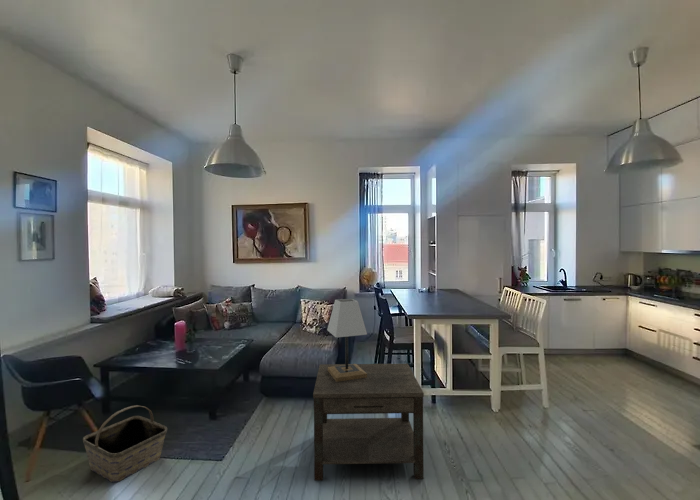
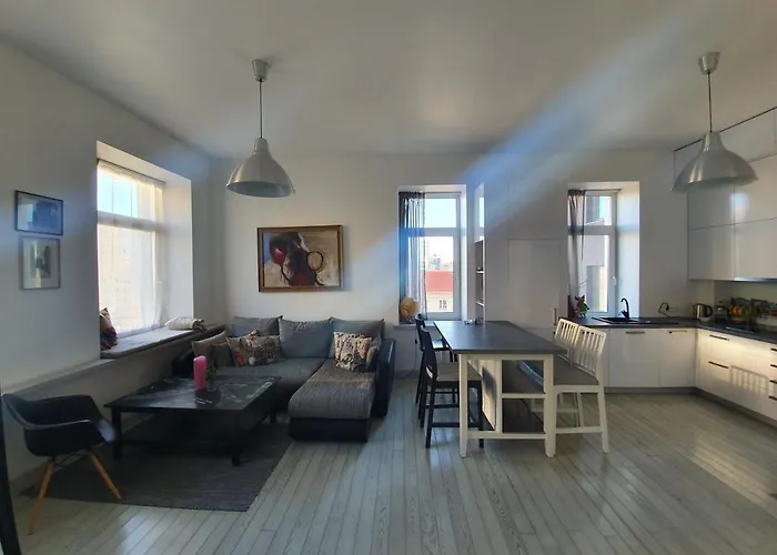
- basket (126, 435)
- lamp (346, 337)
- side table (366, 418)
